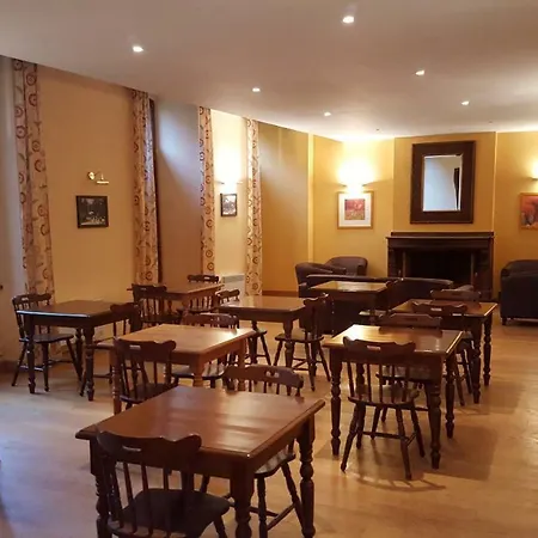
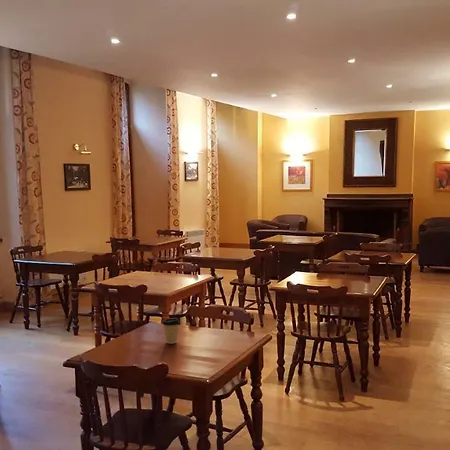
+ coffee cup (171, 330)
